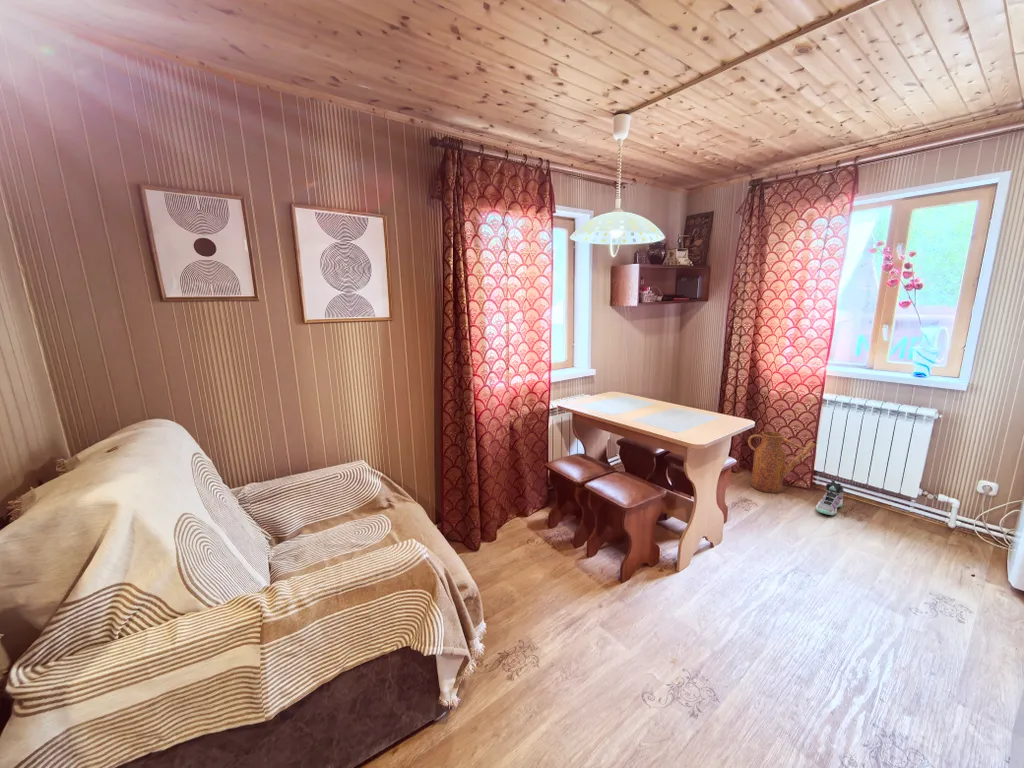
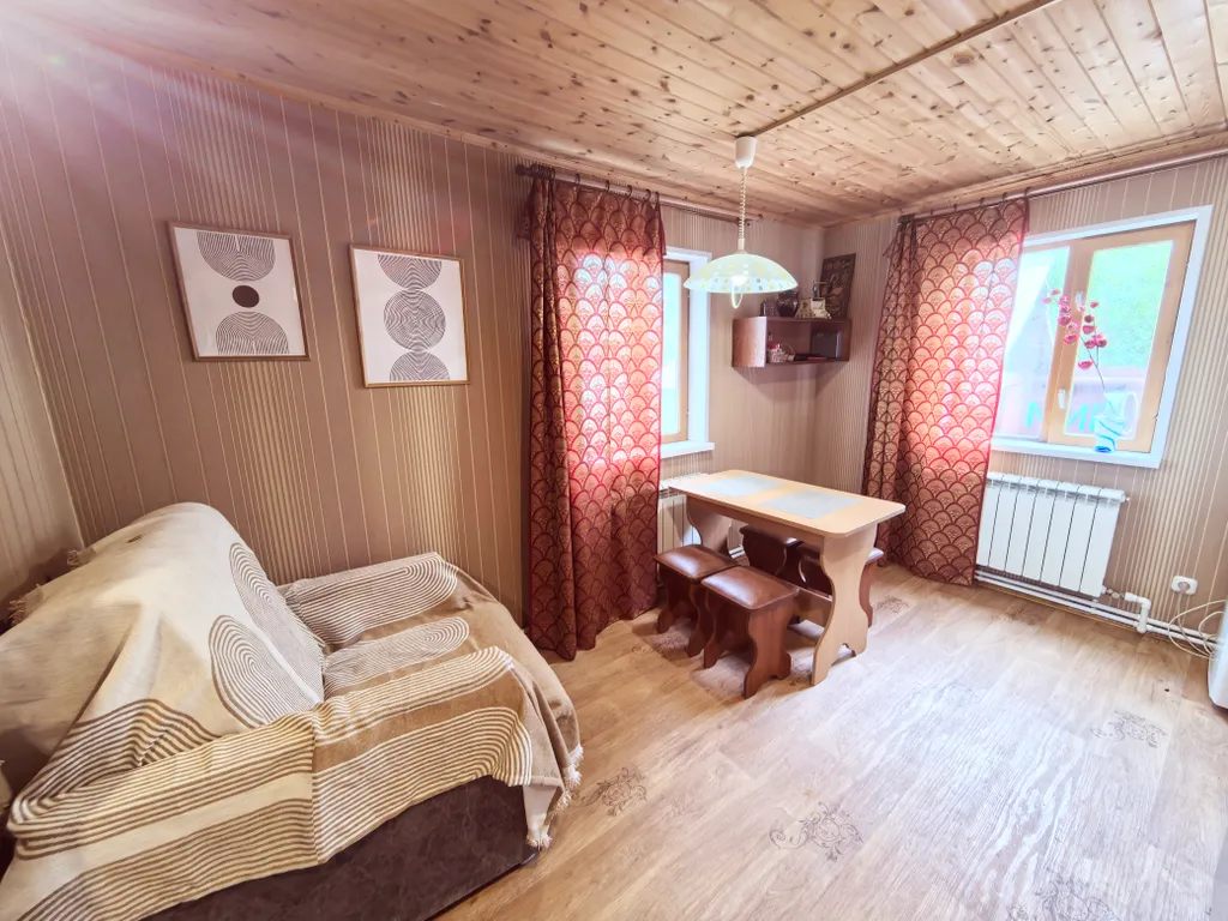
- sneaker (830, 494)
- watering can (777, 462)
